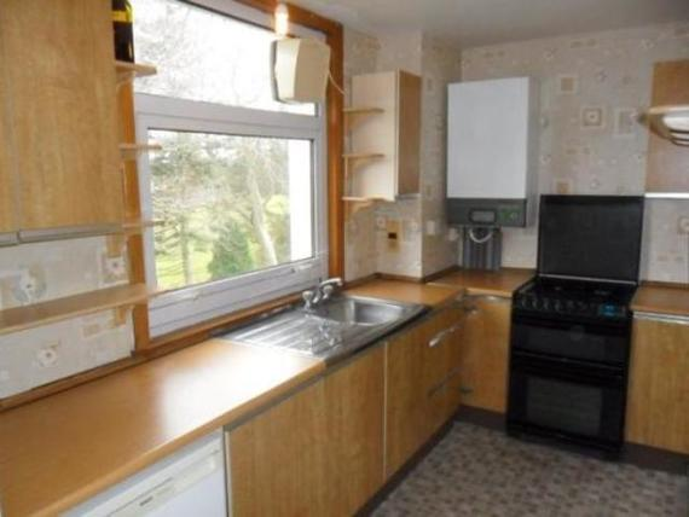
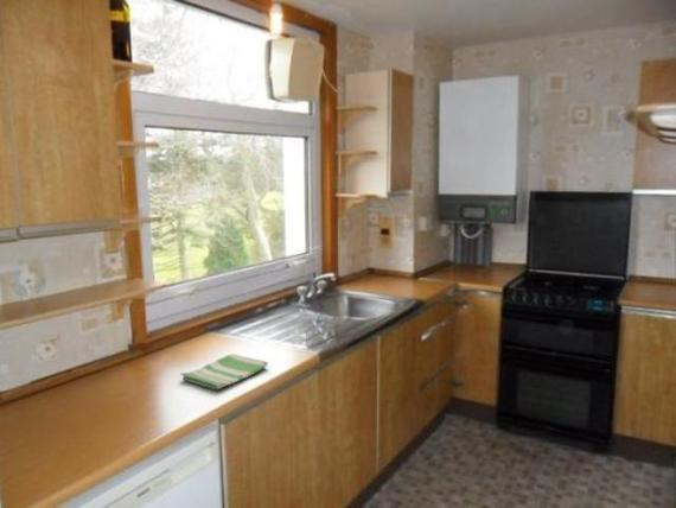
+ dish towel (225, 369)
